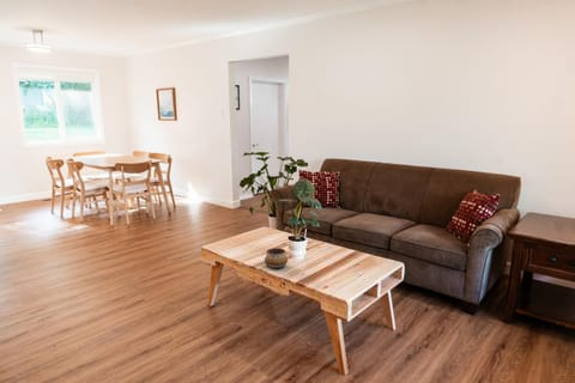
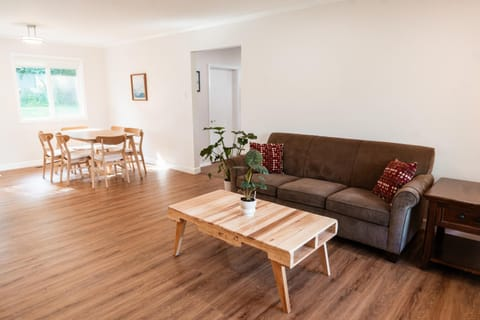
- decorative bowl (276, 257)
